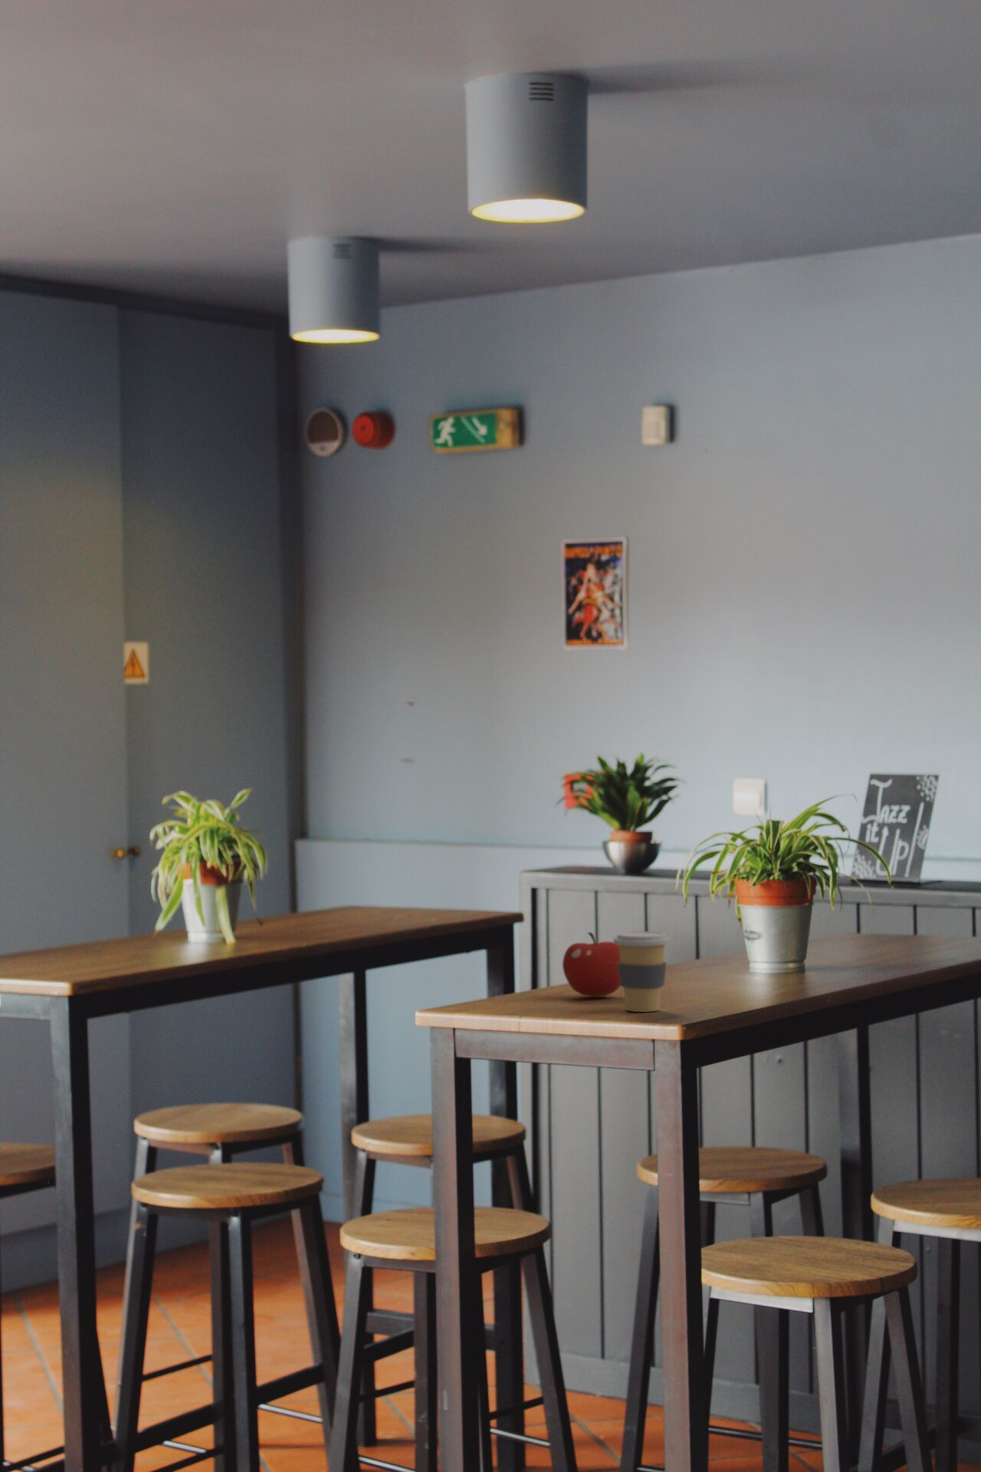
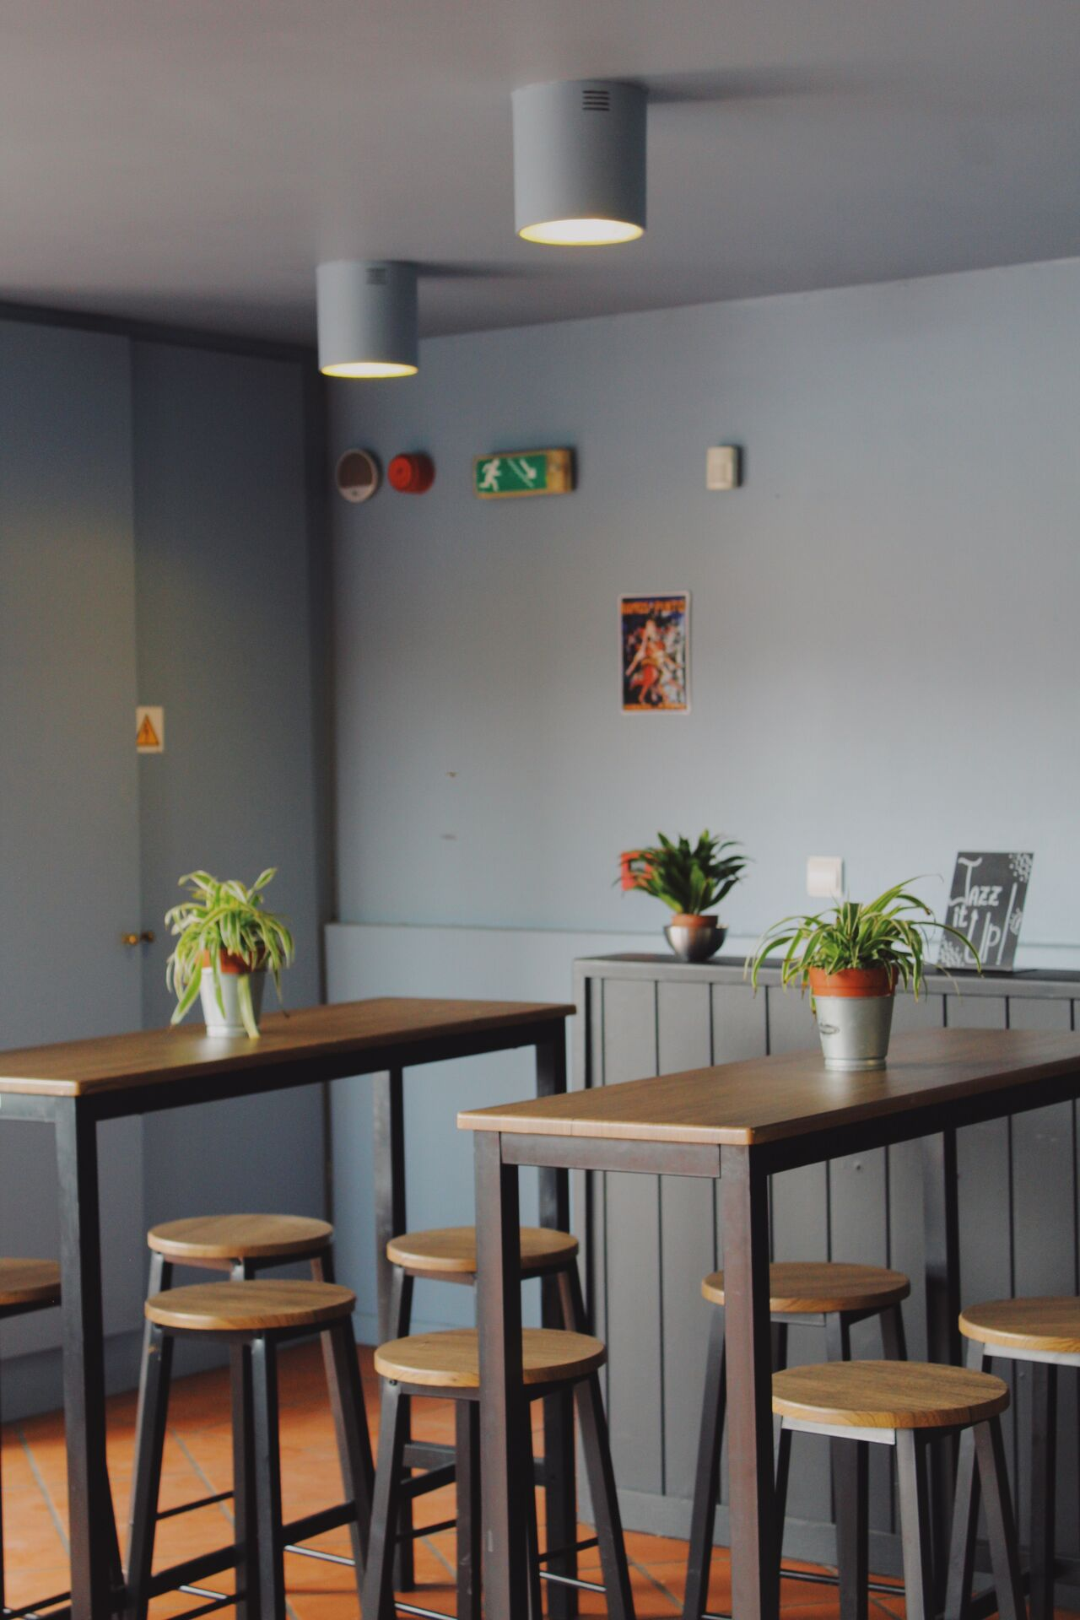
- fruit (593, 964)
- coffee cup (642, 971)
